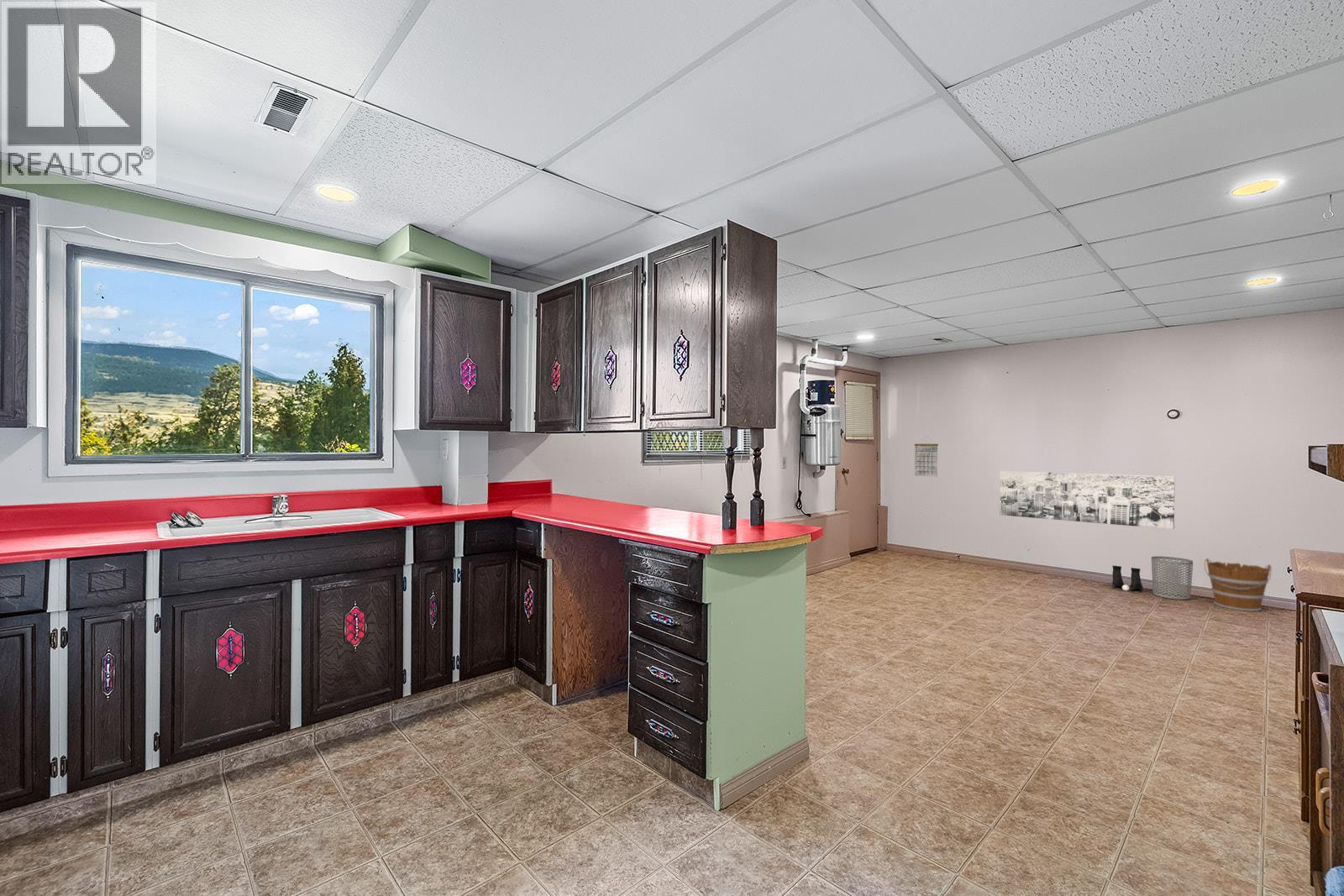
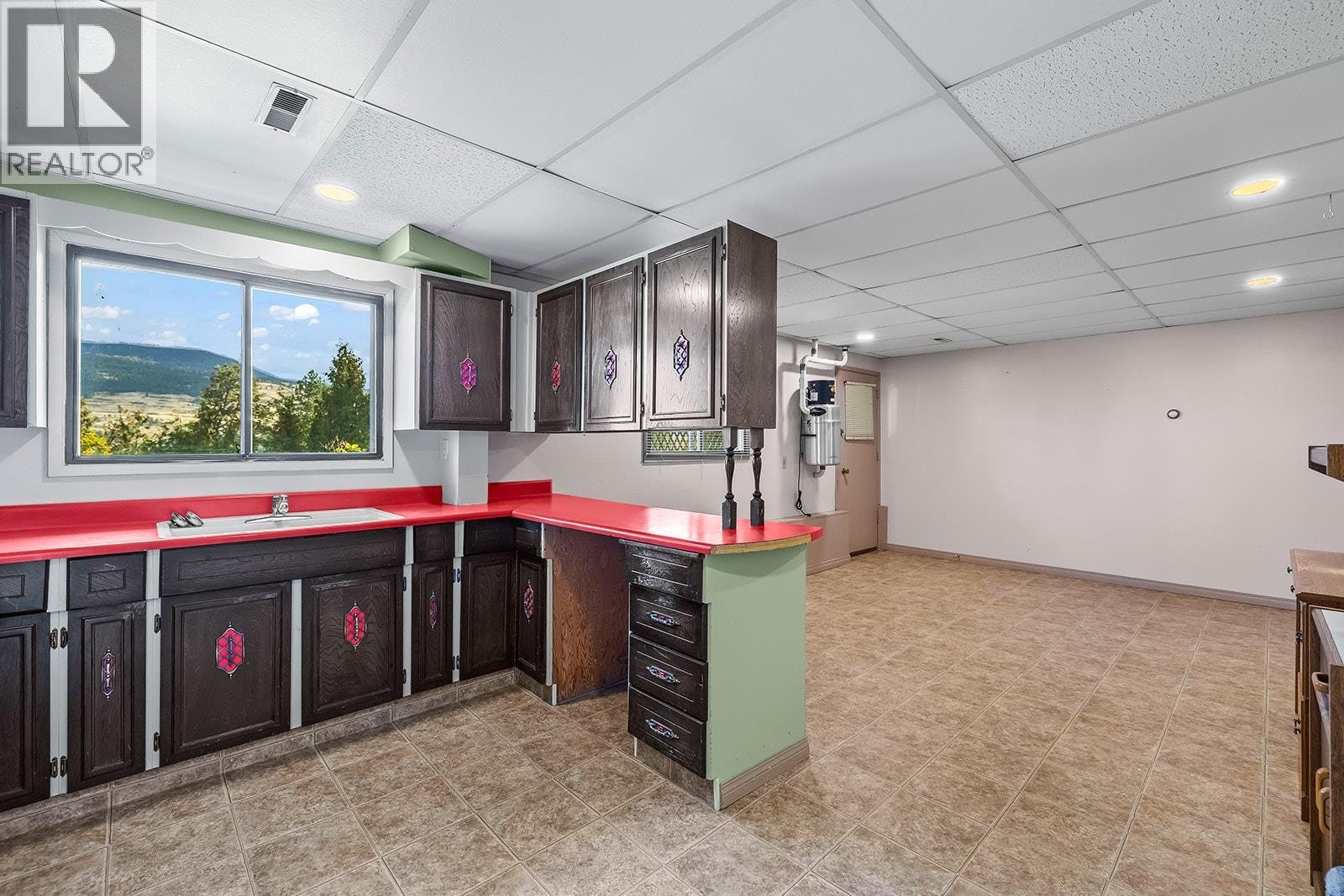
- bucket (1236, 584)
- wall art (1079, 497)
- calendar (926, 456)
- boots (1131, 576)
- waste bin (1171, 578)
